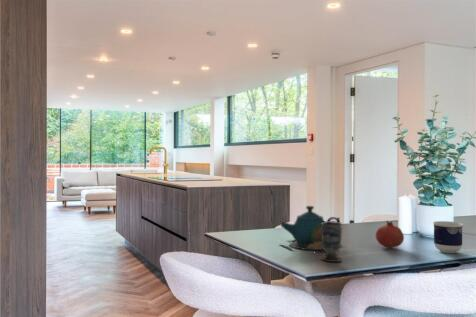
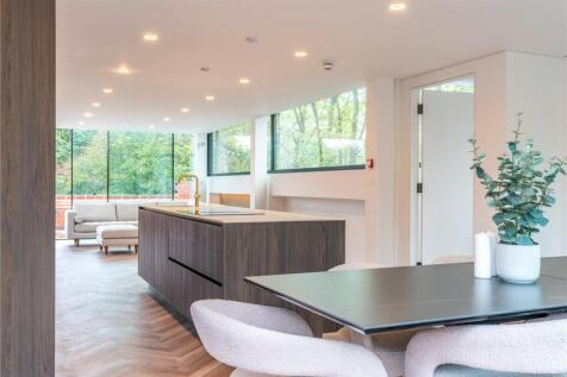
- cup (331, 241)
- cup (445, 237)
- teapot (312, 225)
- fruit (389, 233)
